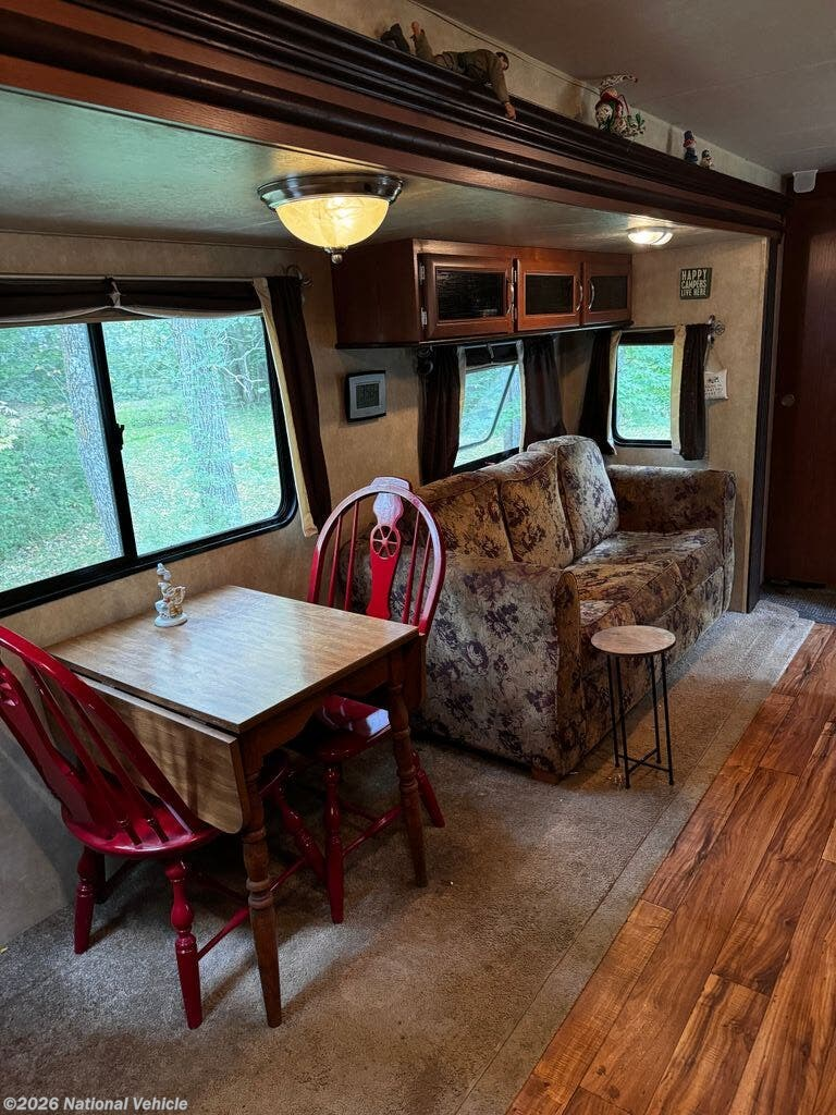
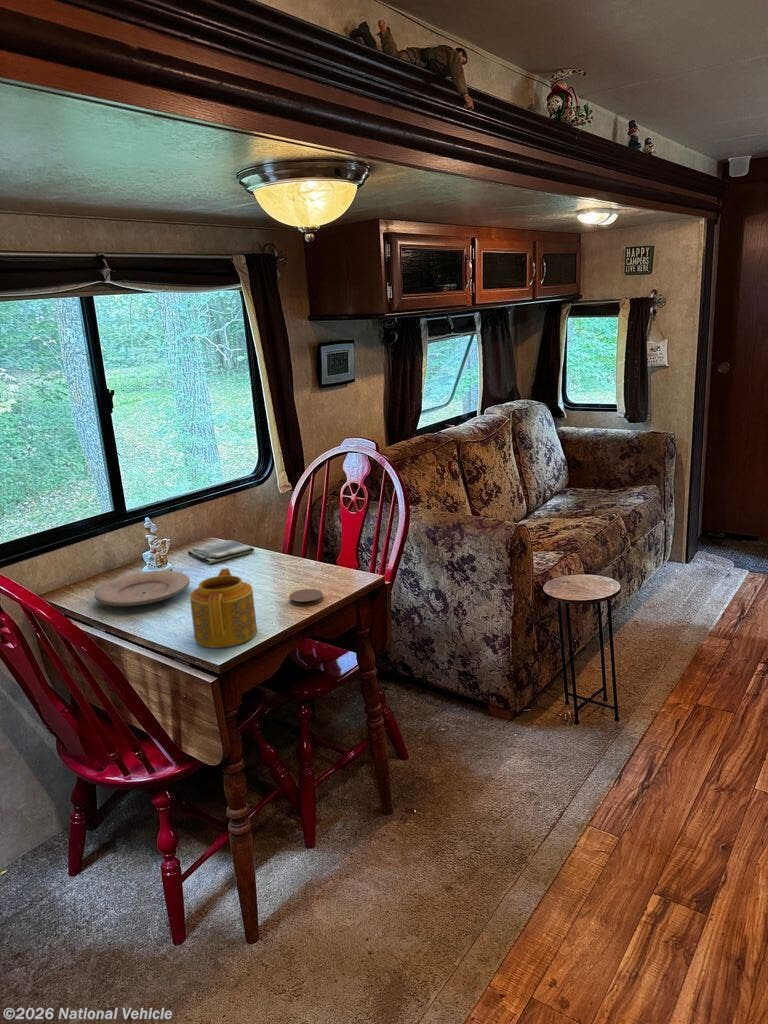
+ teapot (223, 607)
+ plate (143, 590)
+ dish towel (220, 549)
+ coaster (306, 597)
